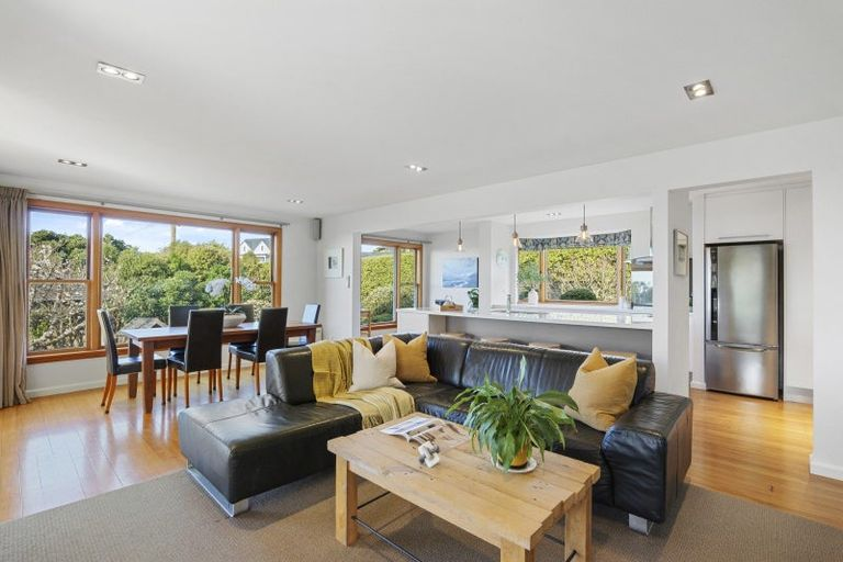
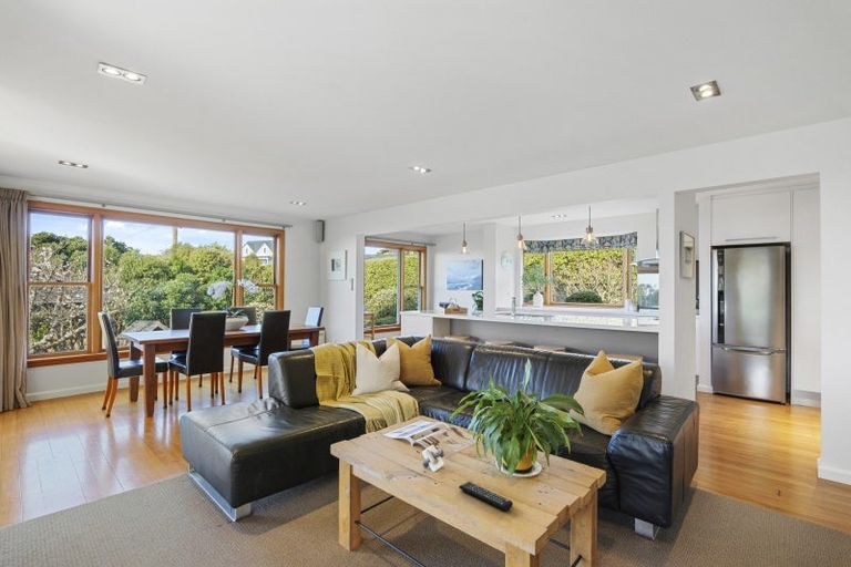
+ remote control (484, 495)
